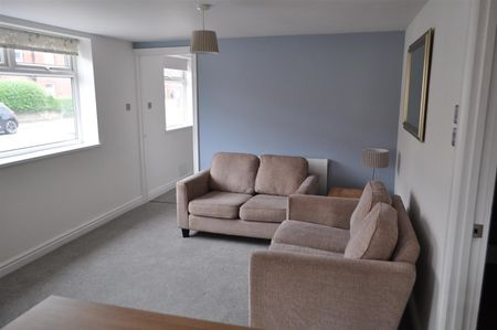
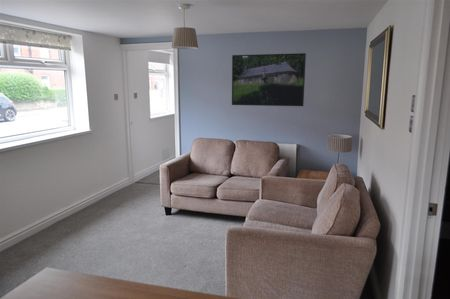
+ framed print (267, 80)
